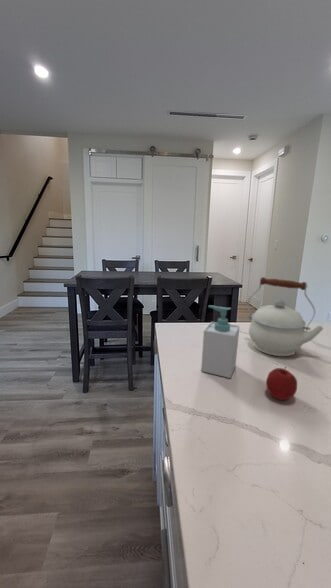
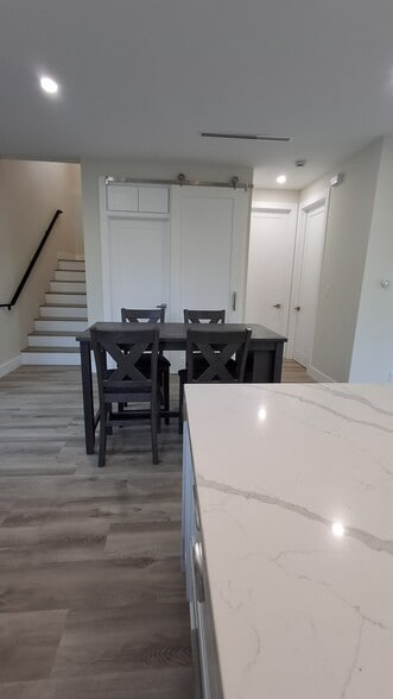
- kettle (283, 315)
- apple (281, 381)
- soap bottle (220, 338)
